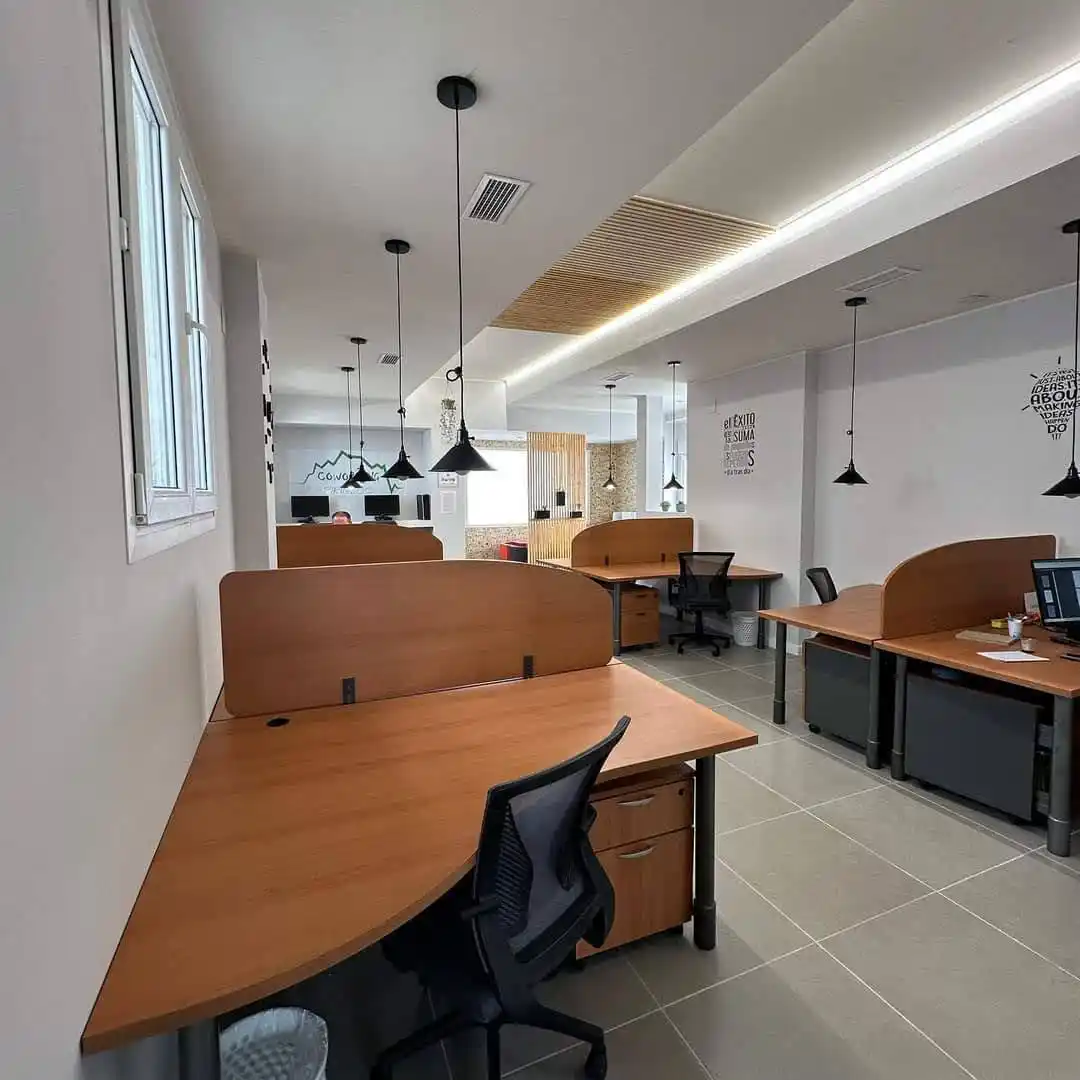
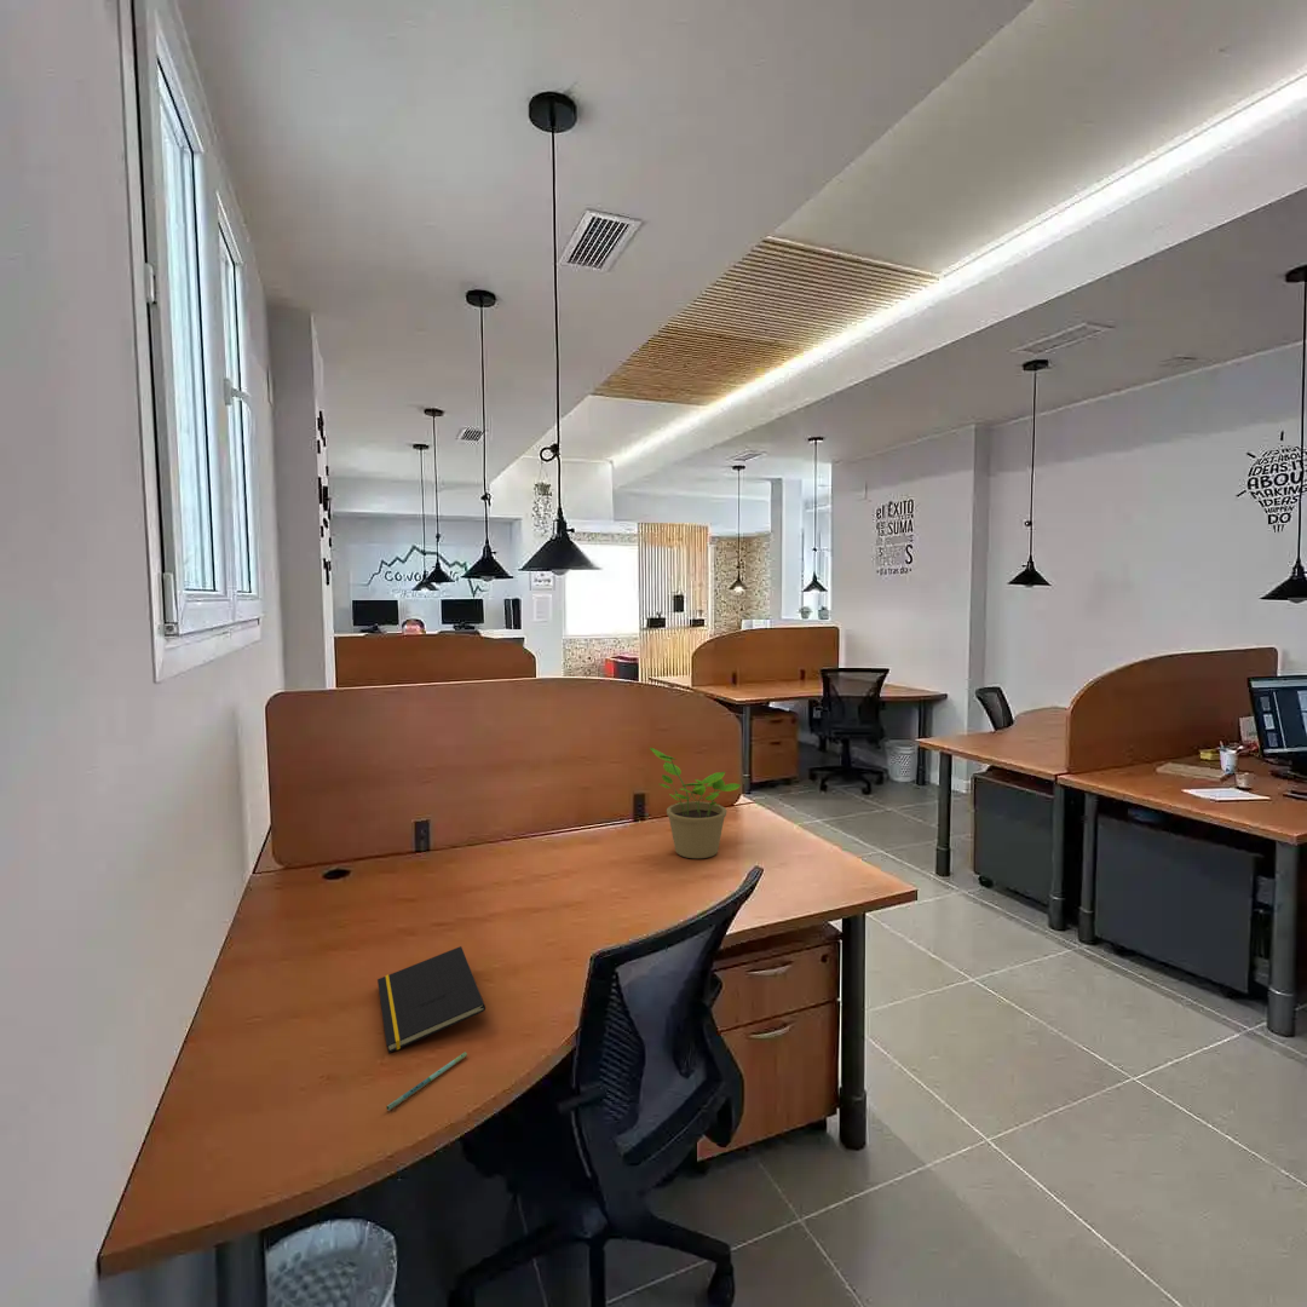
+ pen (428, 1079)
+ notepad (428, 994)
+ potted plant (696, 801)
